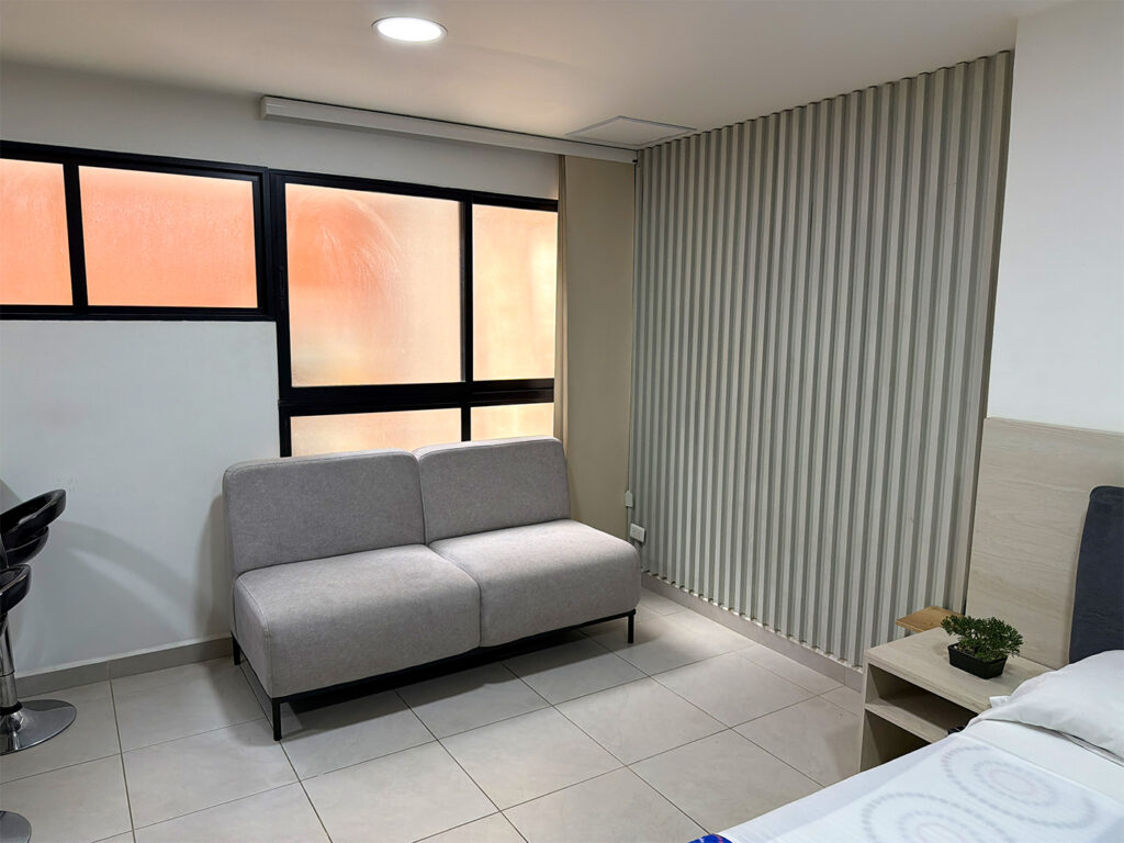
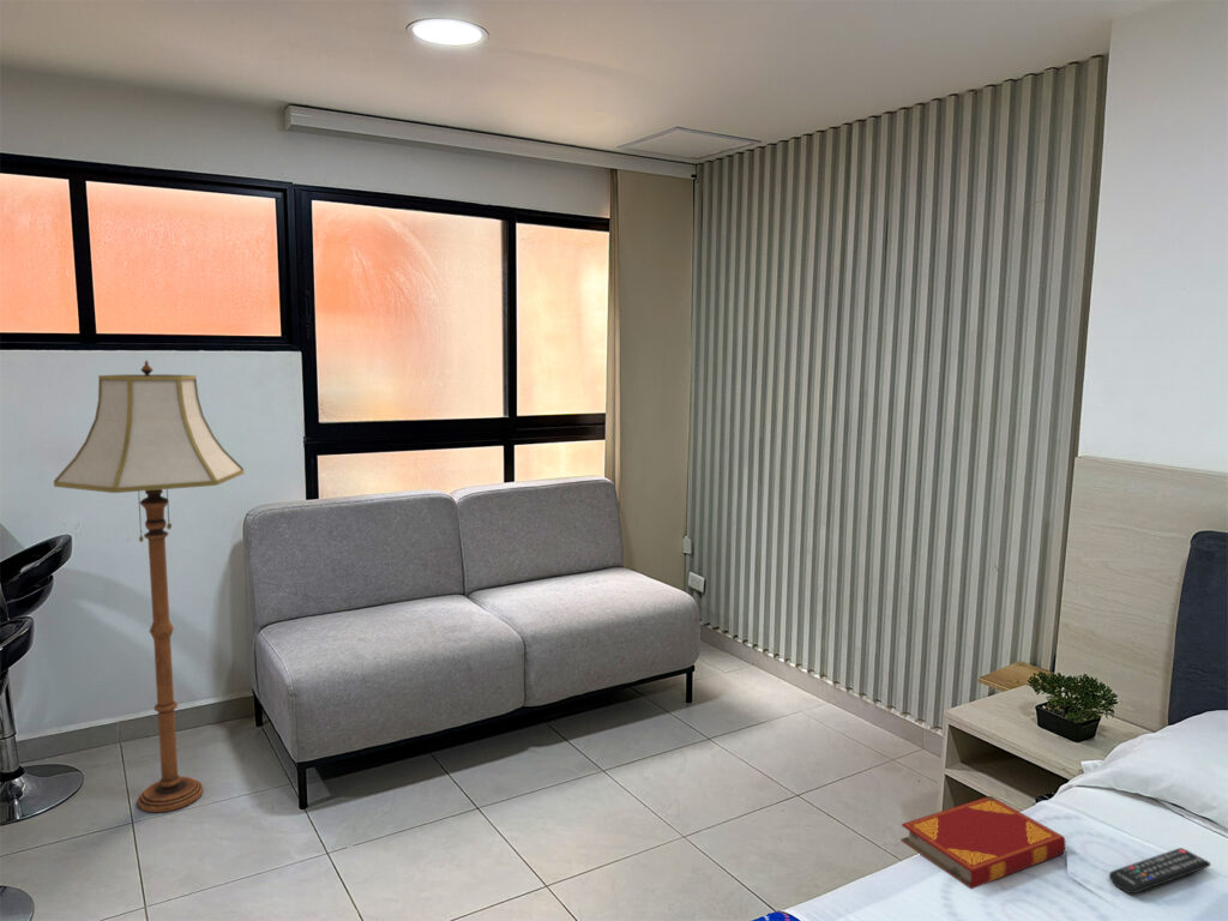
+ remote control (1160, 871)
+ hardback book (982, 838)
+ floor lamp (159, 585)
